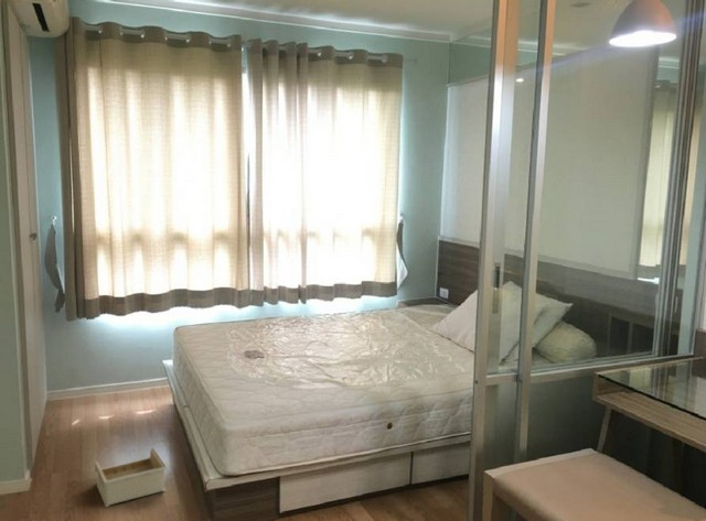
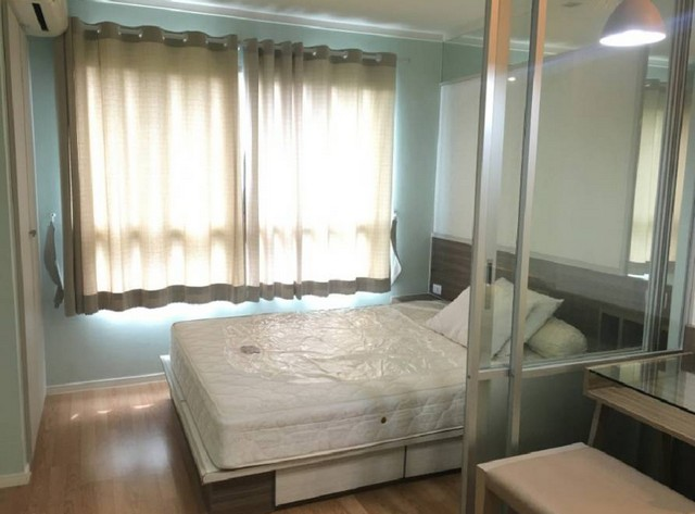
- storage bin (130, 474)
